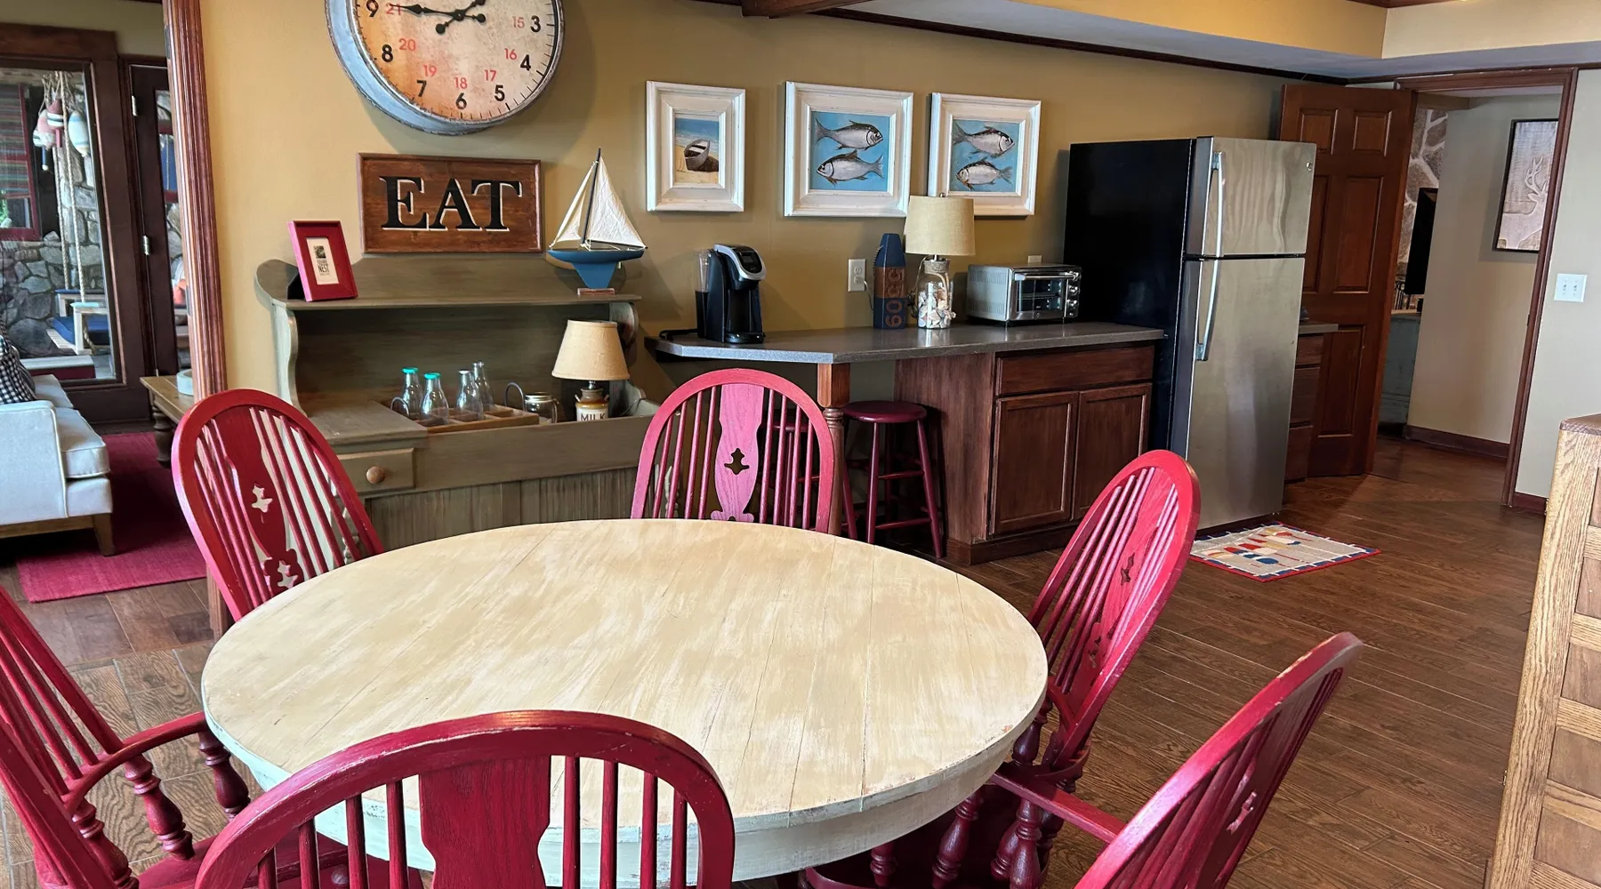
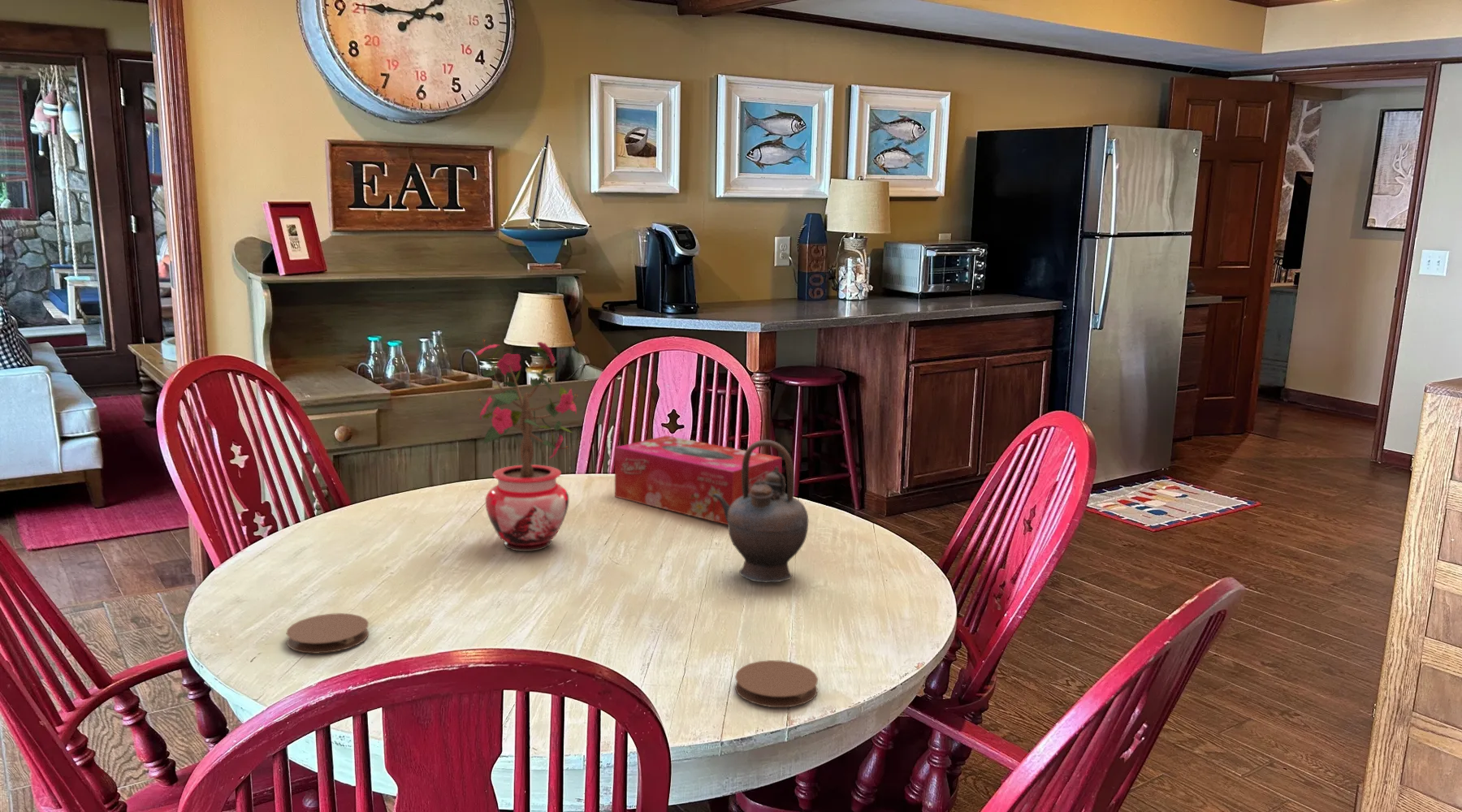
+ tissue box (697, 477)
+ coaster (328, 633)
+ potted plant (528, 441)
+ teapot (759, 508)
+ coaster (776, 683)
